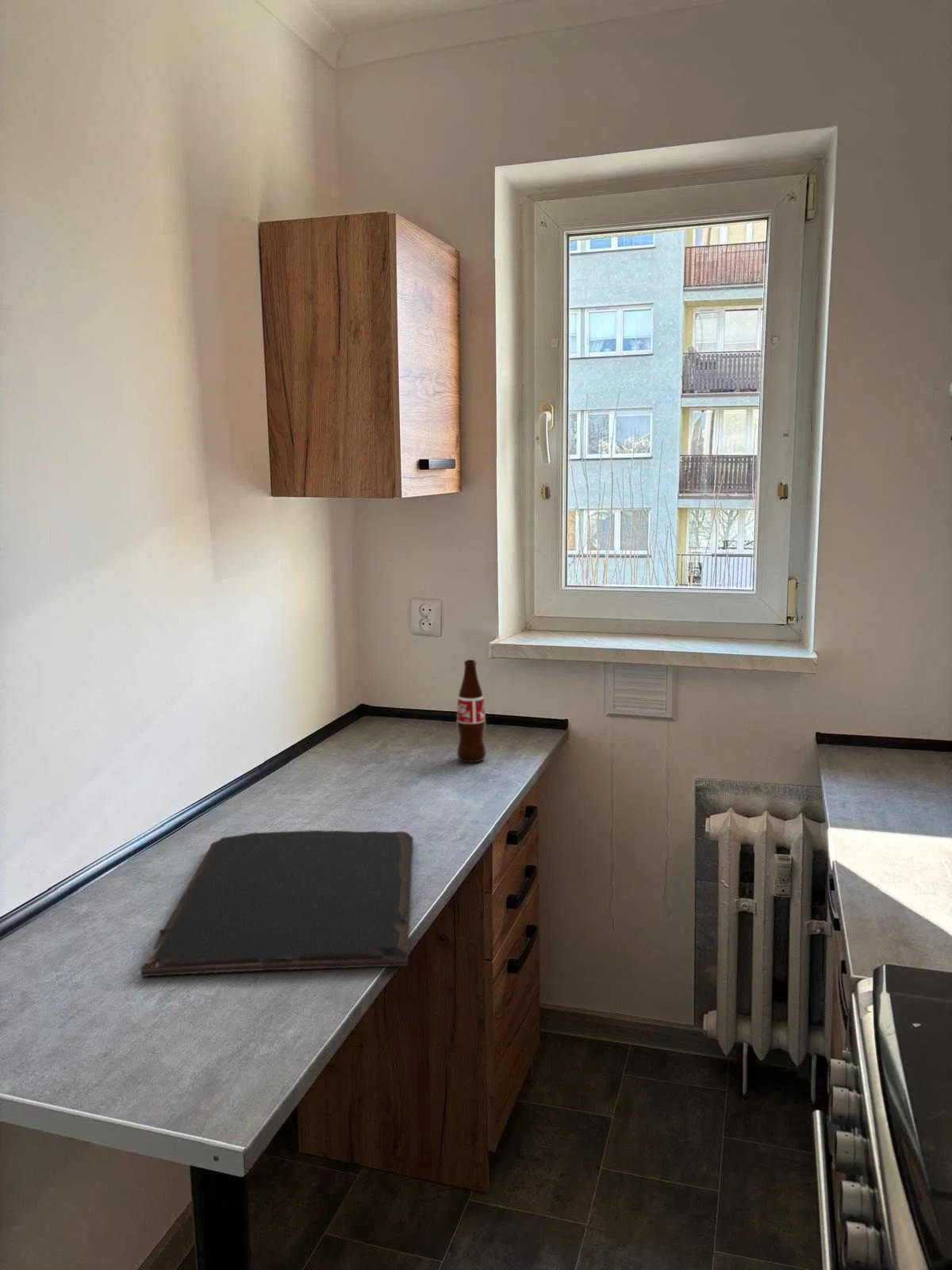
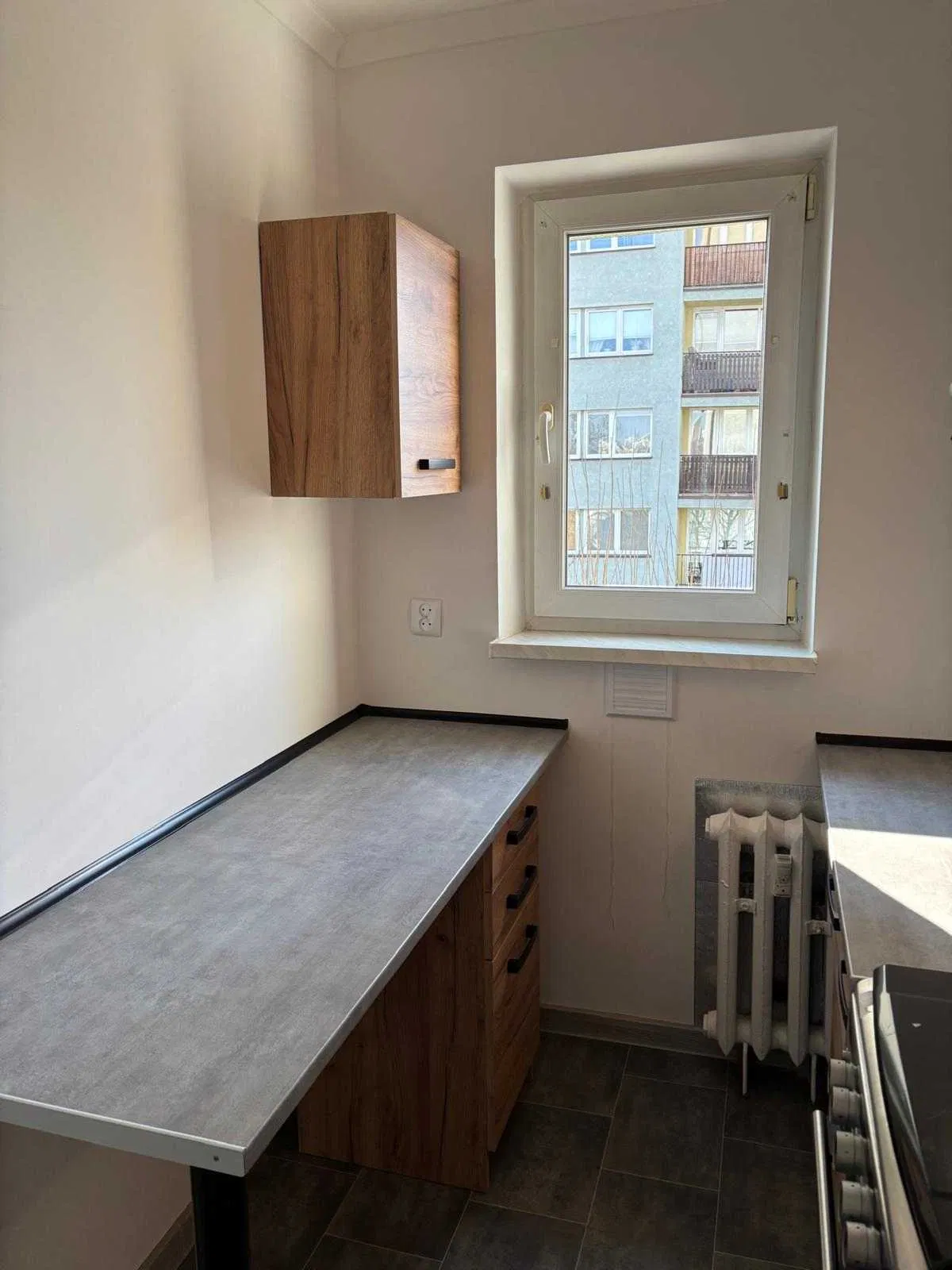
- cutting board (296, 890)
- bottle (470, 710)
